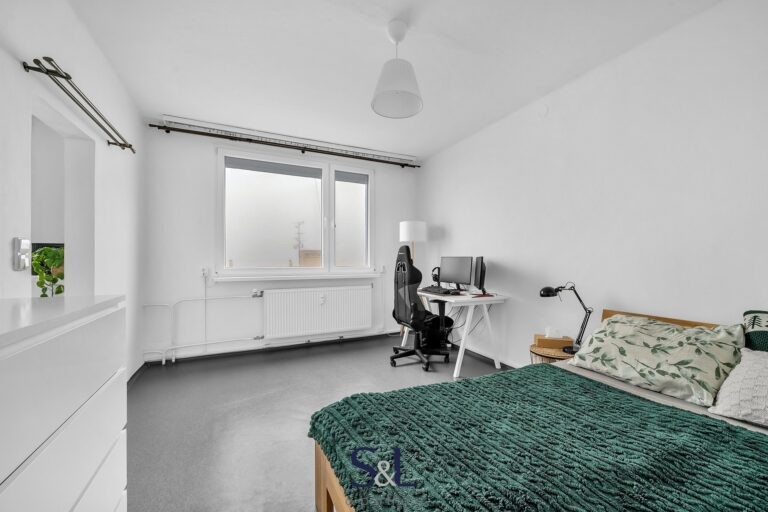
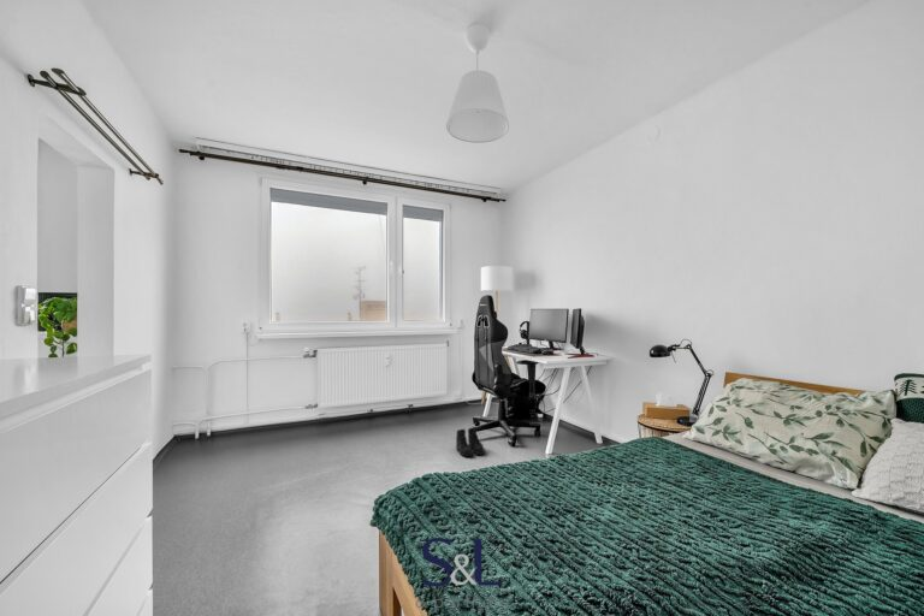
+ boots (469, 440)
